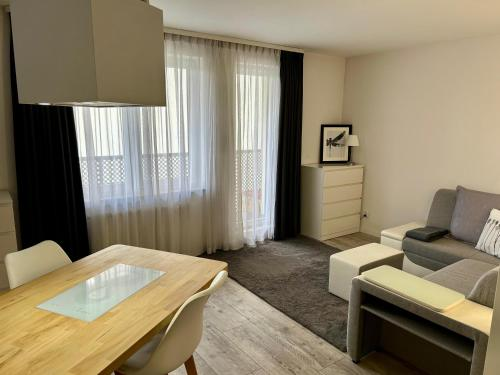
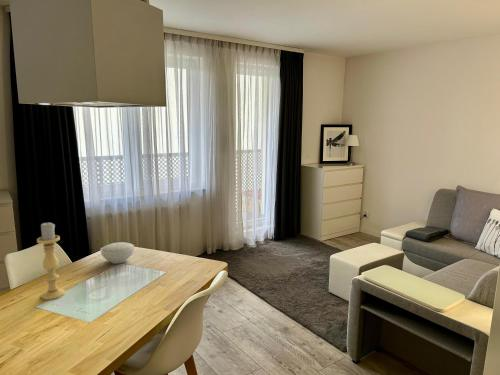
+ candle holder (50, 259)
+ bowl (117, 252)
